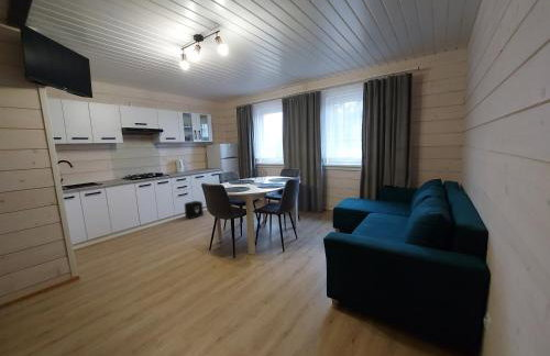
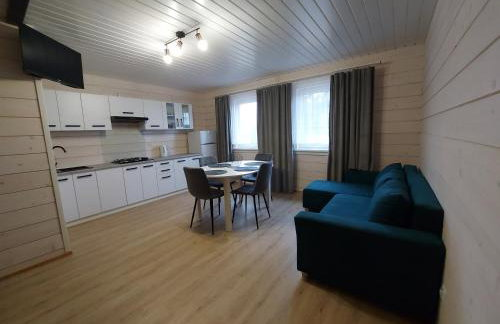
- air purifier (194, 209)
